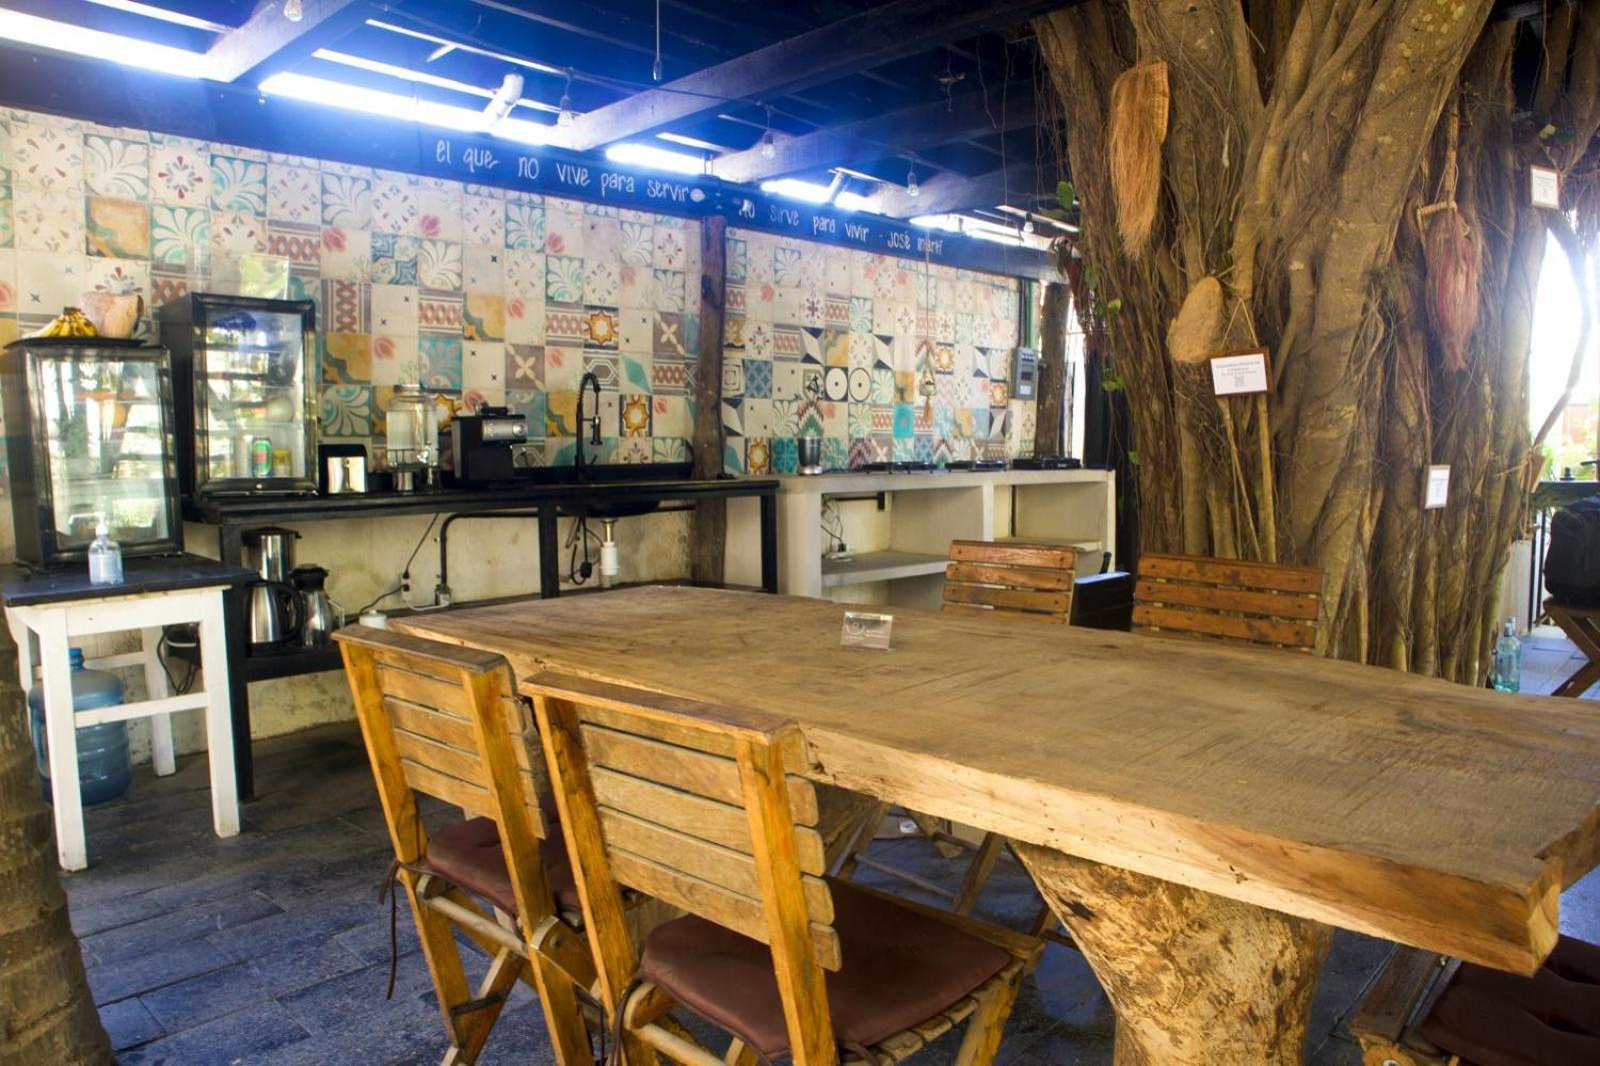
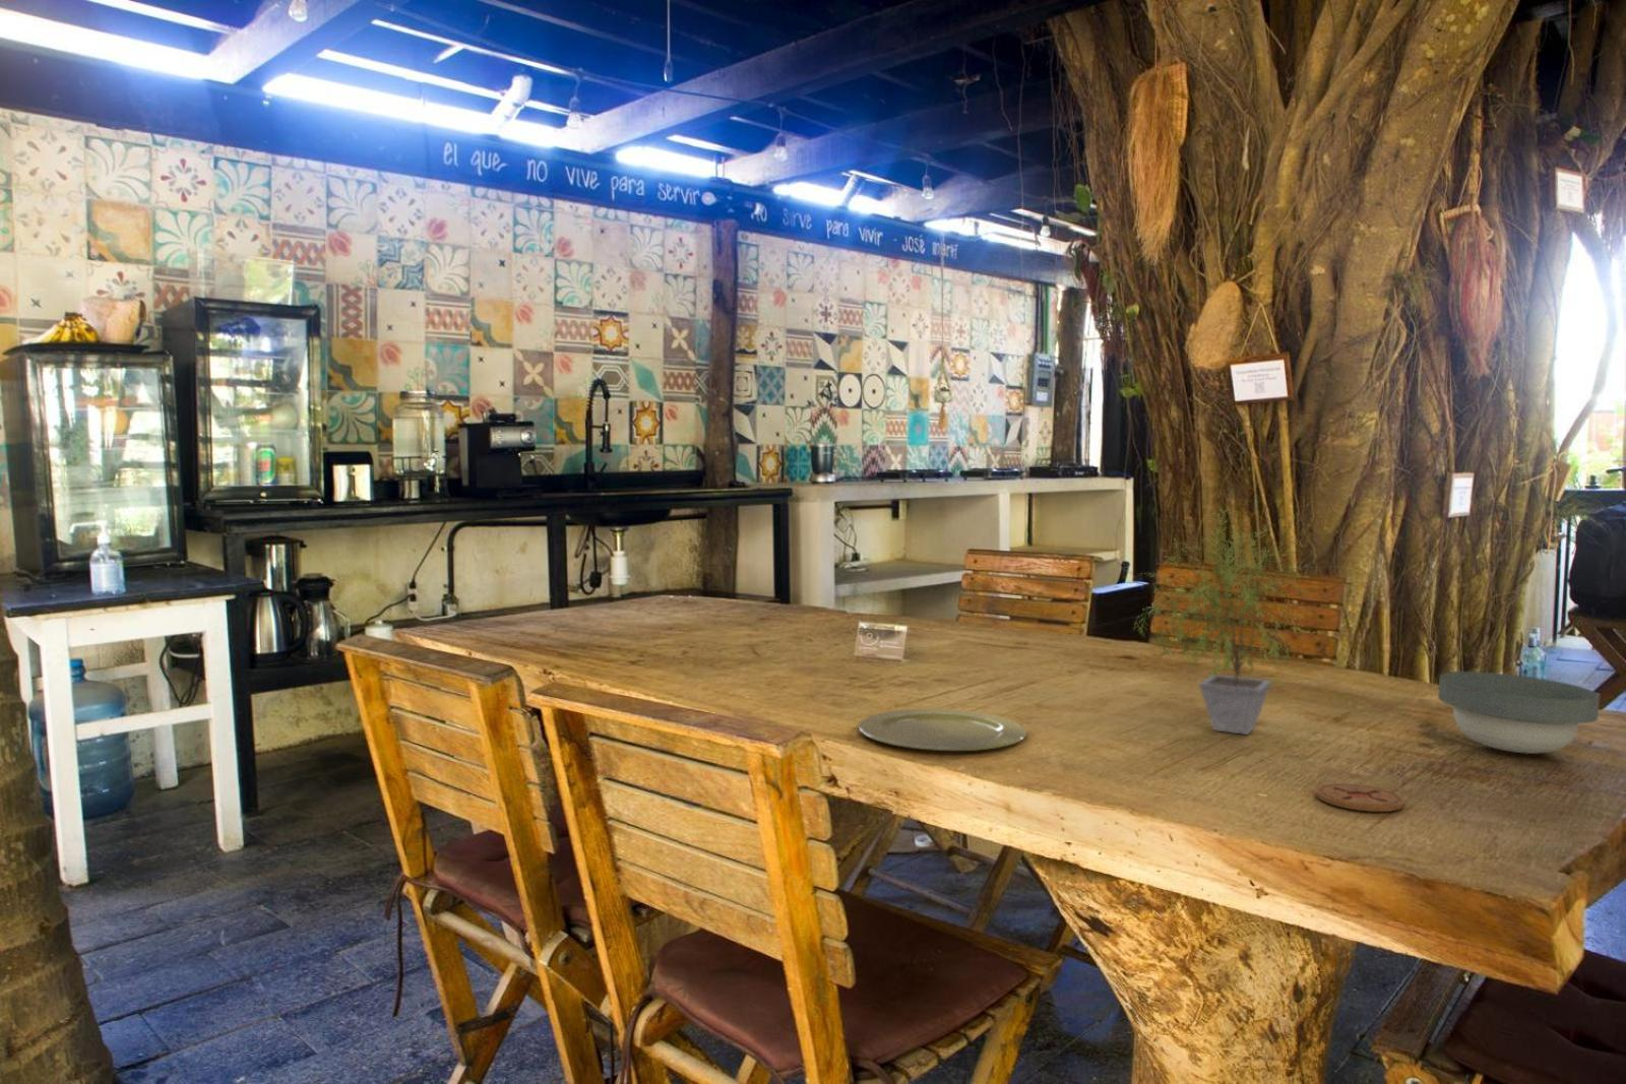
+ bowl (1515, 715)
+ potted plant (1223, 619)
+ coaster (1359, 796)
+ plate (941, 728)
